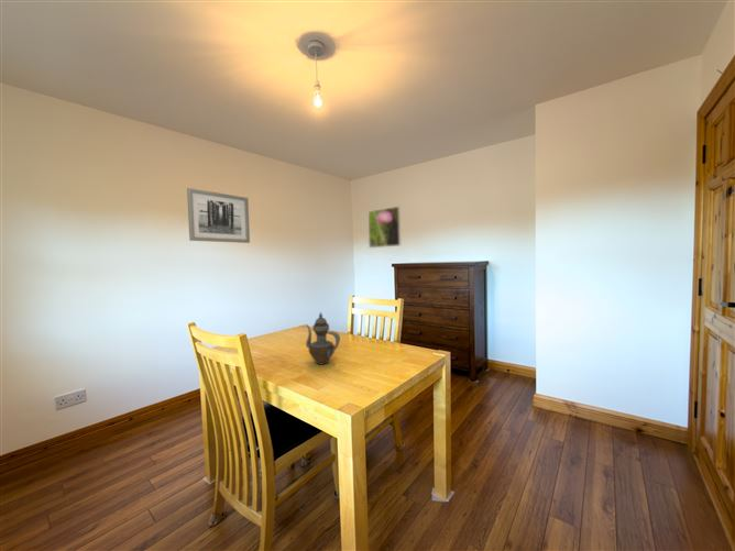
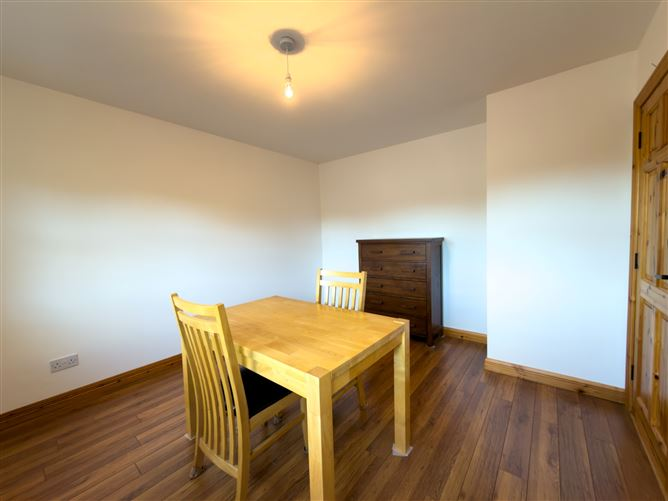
- wall art (220, 217)
- teapot (321, 337)
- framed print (384, 228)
